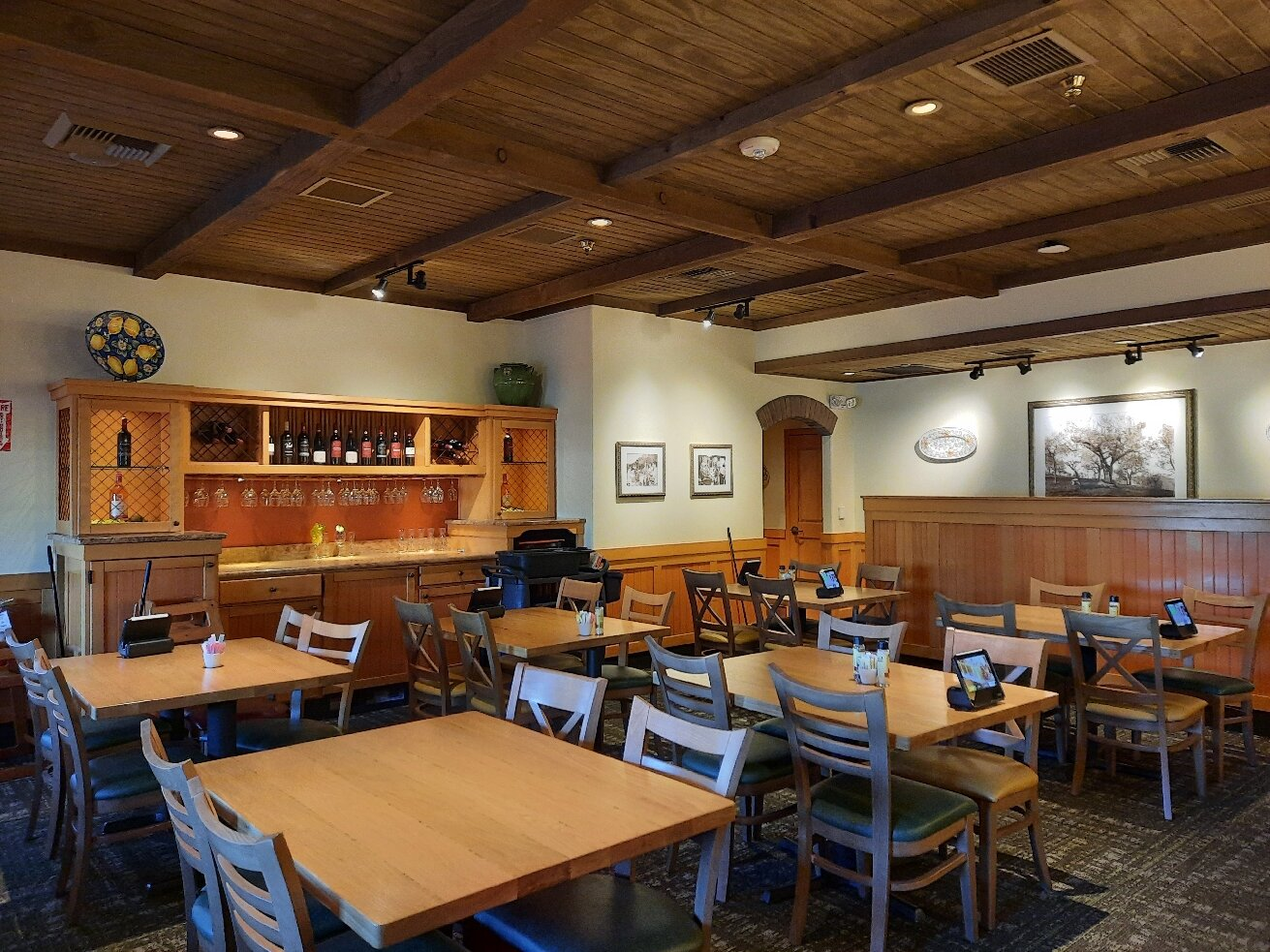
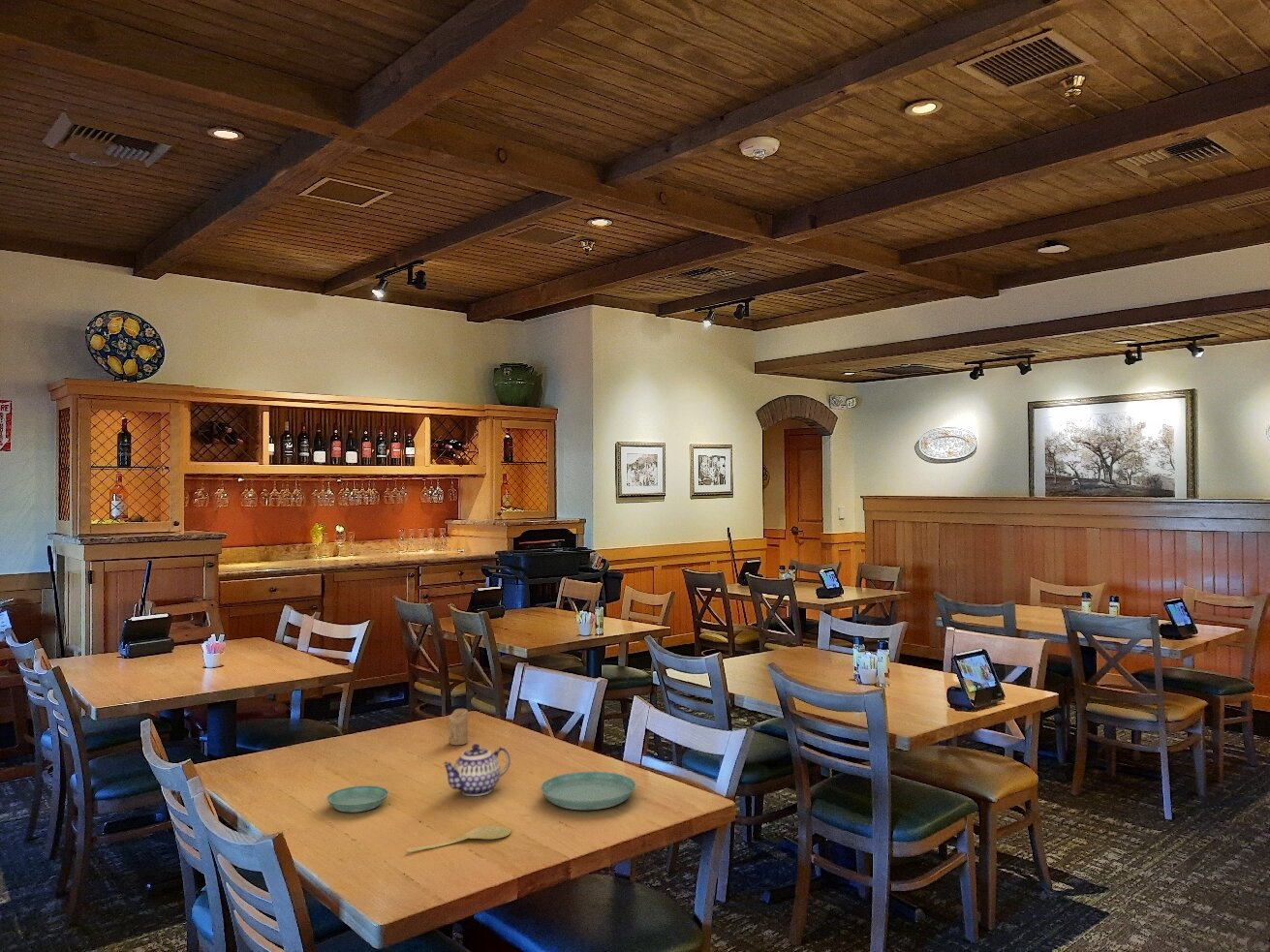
+ saucer (357, 800)
+ teapot (477, 767)
+ candle (457, 726)
+ saucer (588, 791)
+ spoon (459, 838)
